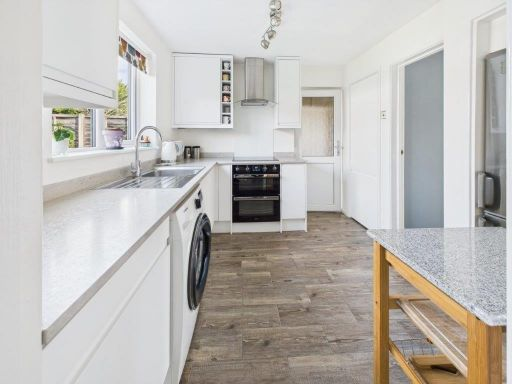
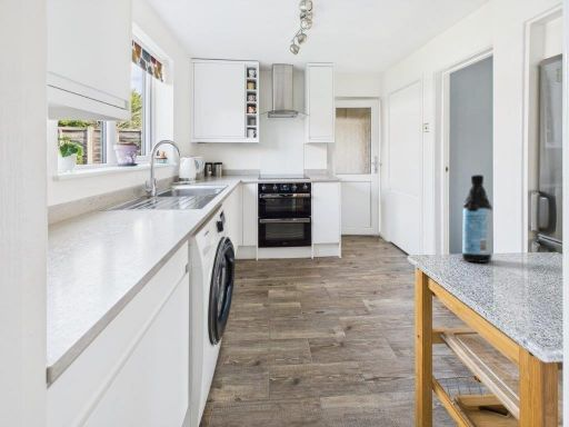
+ water bottle (477, 218)
